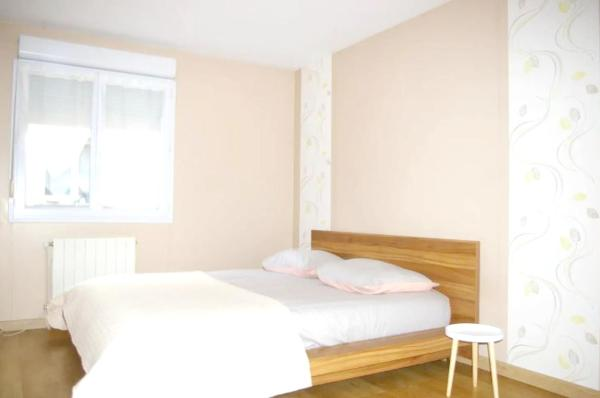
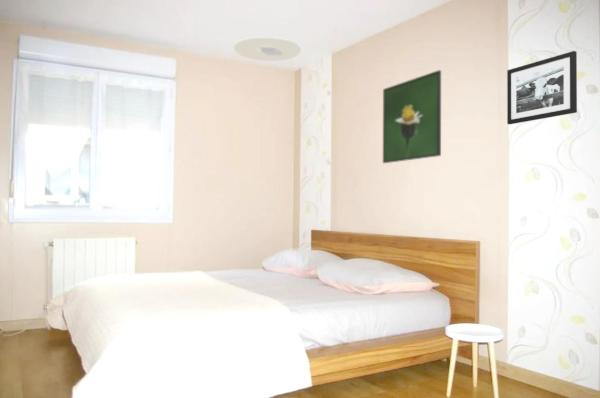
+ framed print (409, 120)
+ ceiling light (267, 46)
+ picture frame (539, 90)
